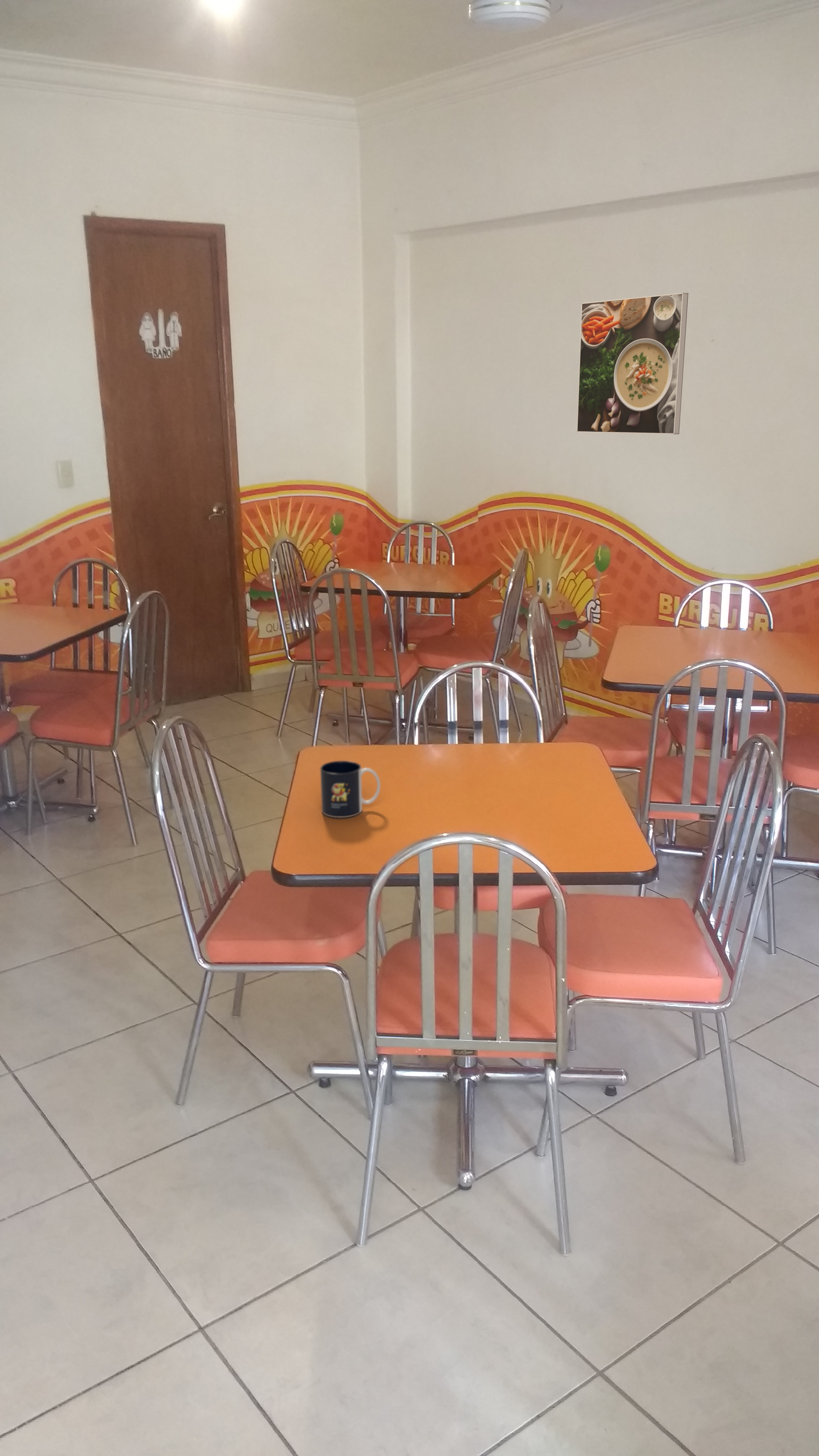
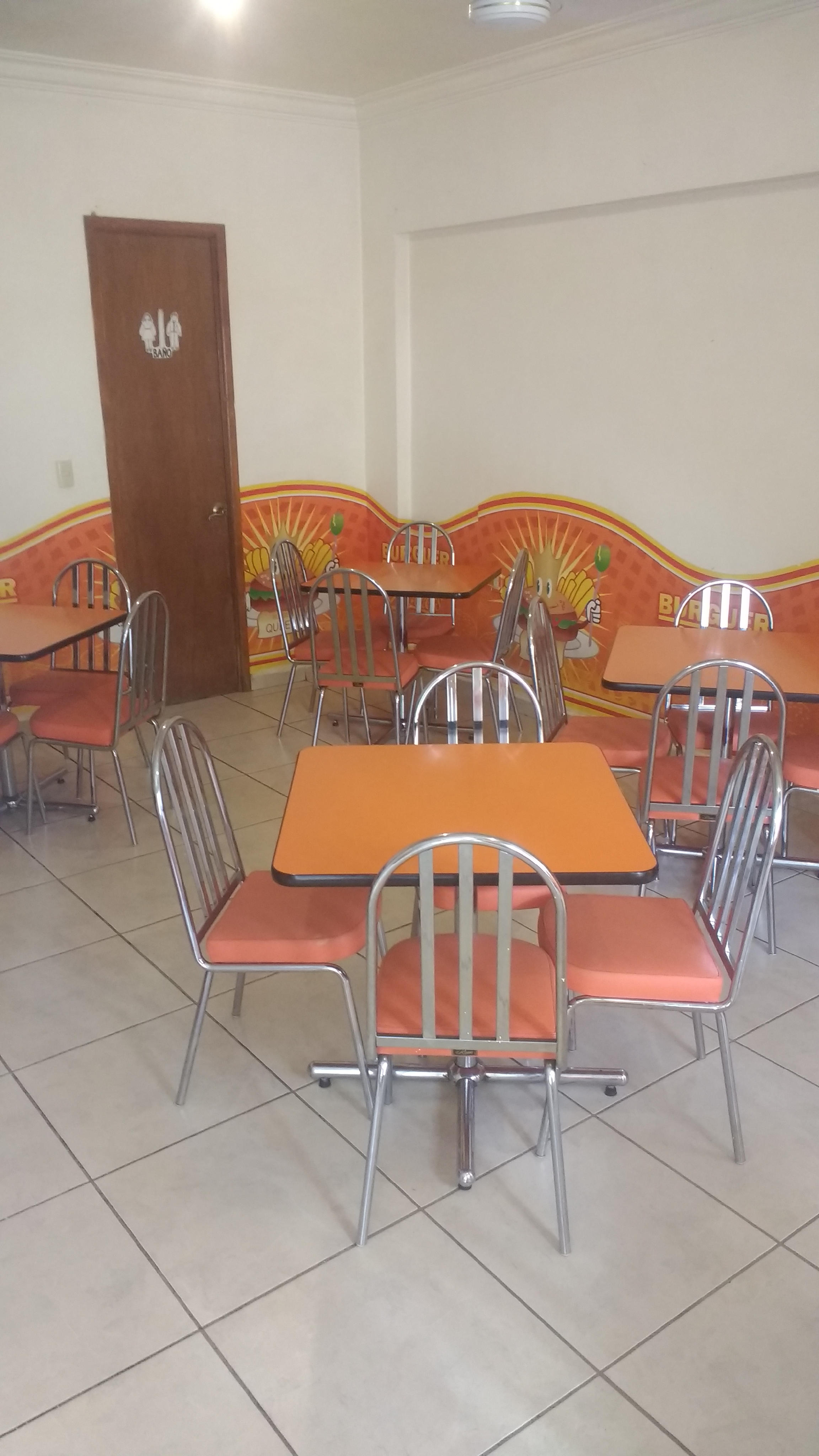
- mug (350, 788)
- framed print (629, 367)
